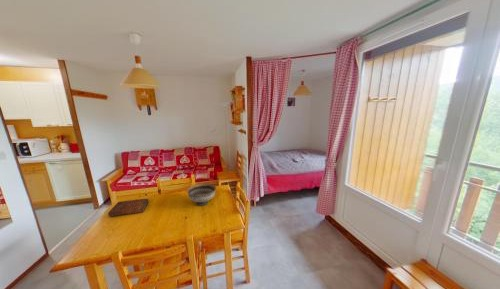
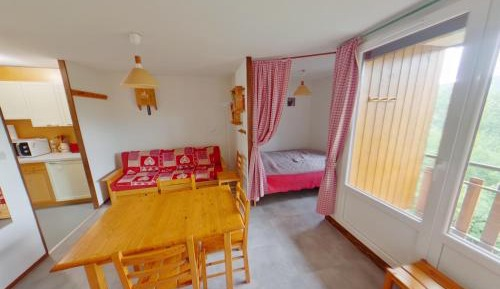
- bowl (202, 195)
- bible (130, 207)
